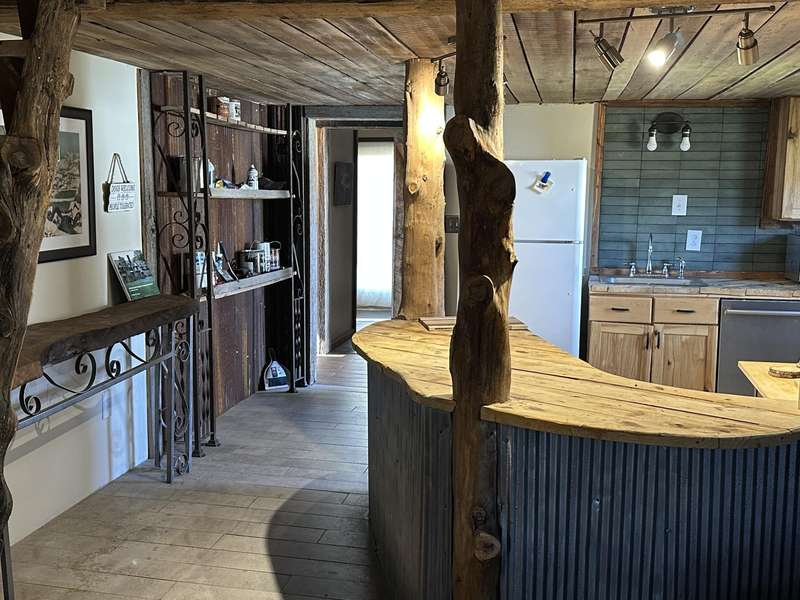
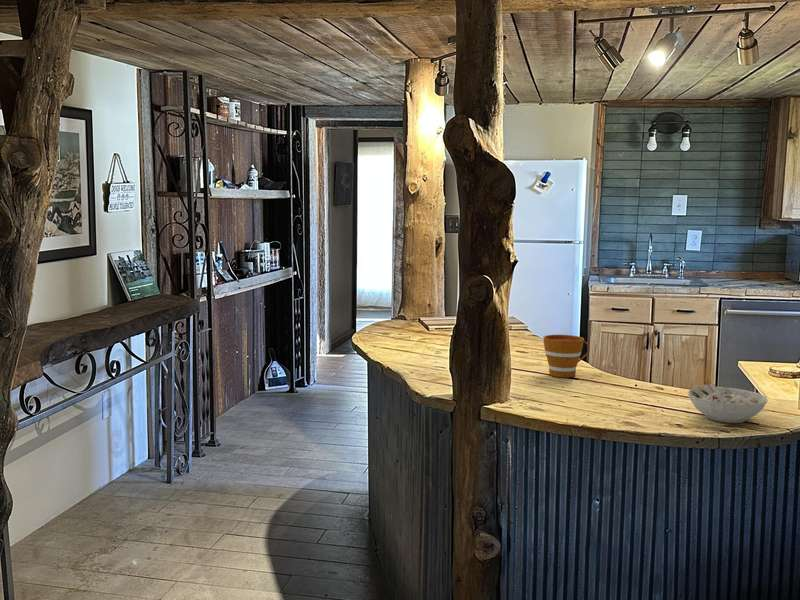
+ bowl (726, 403)
+ cup (566, 356)
